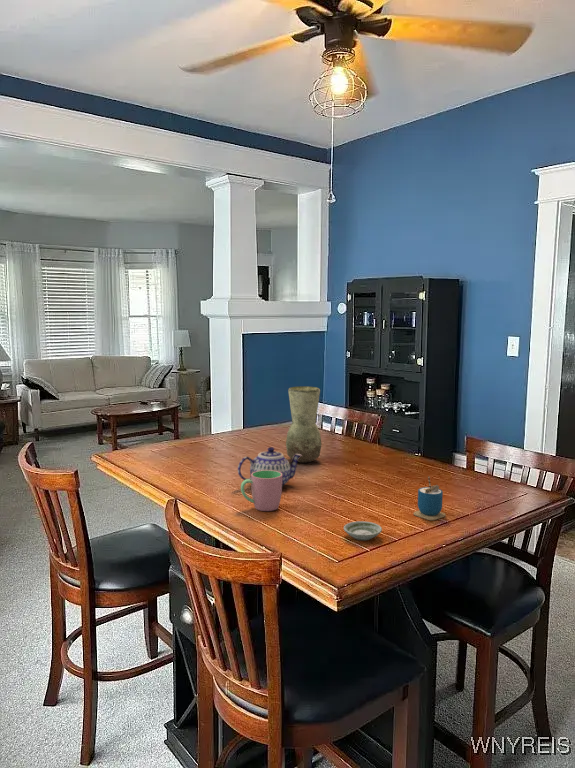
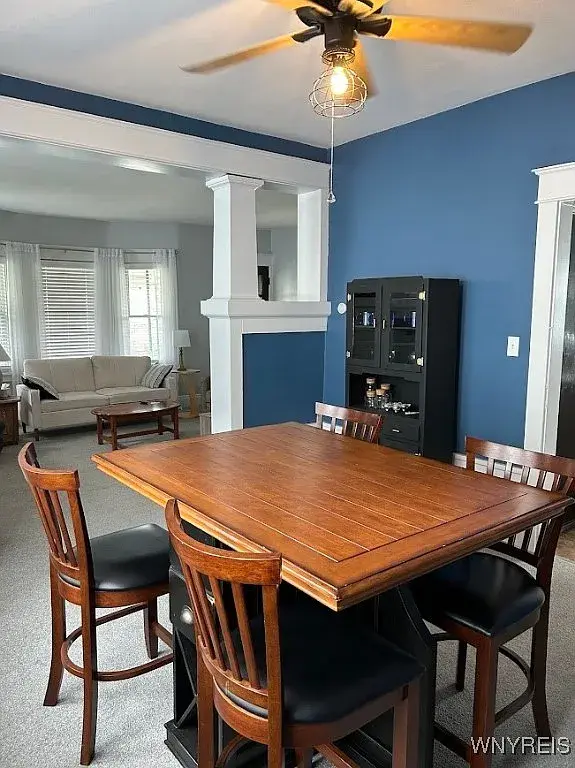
- teapot (270, 466)
- cup (261, 491)
- cup (430, 494)
- saucer (362, 532)
- vase (303, 424)
